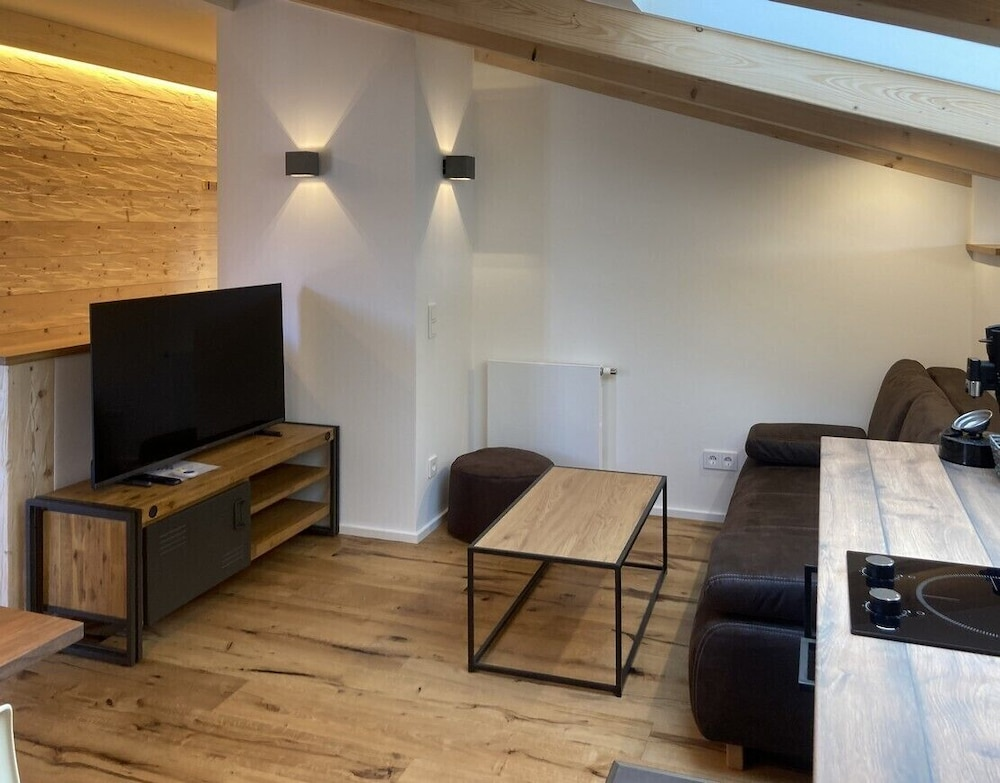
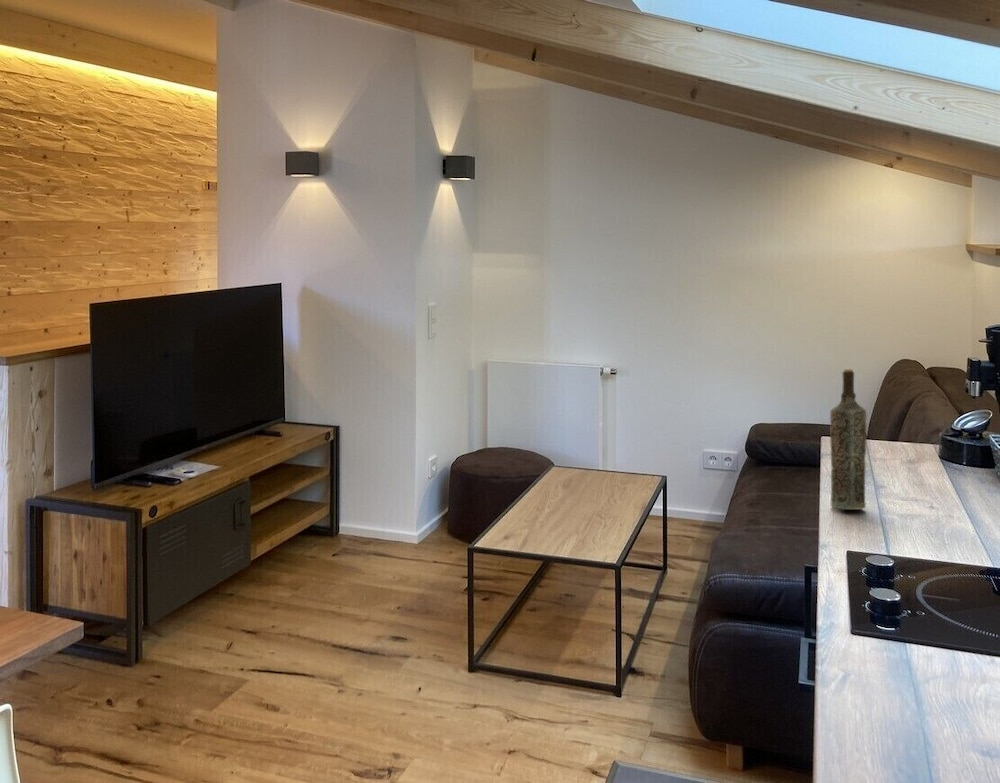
+ bottle (848, 439)
